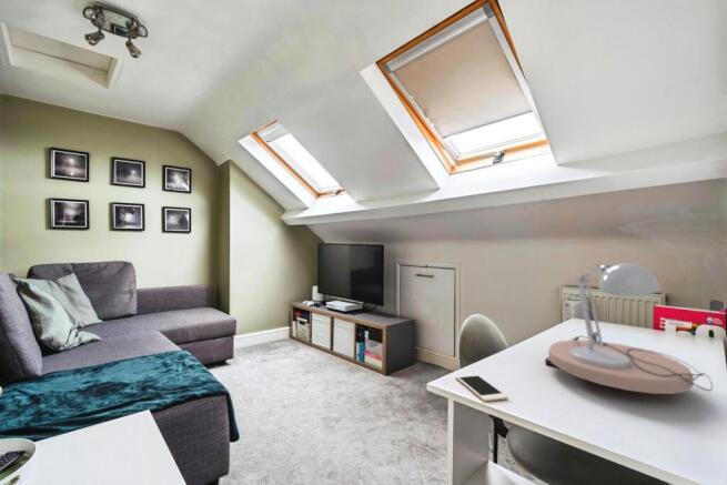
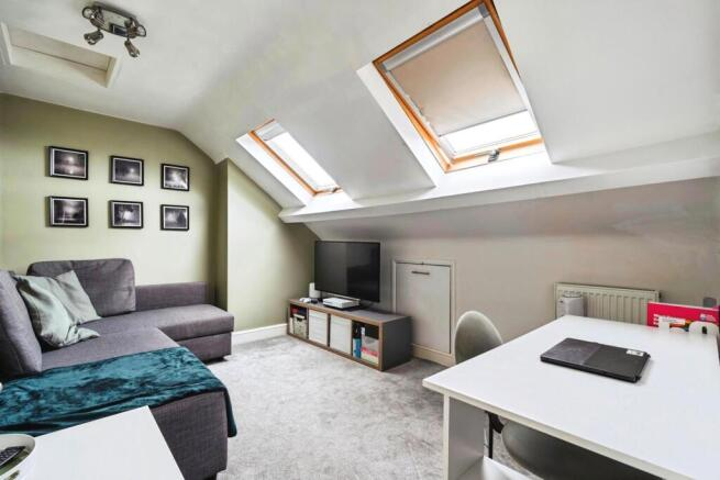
- cell phone (479, 386)
- desk lamp (620, 344)
